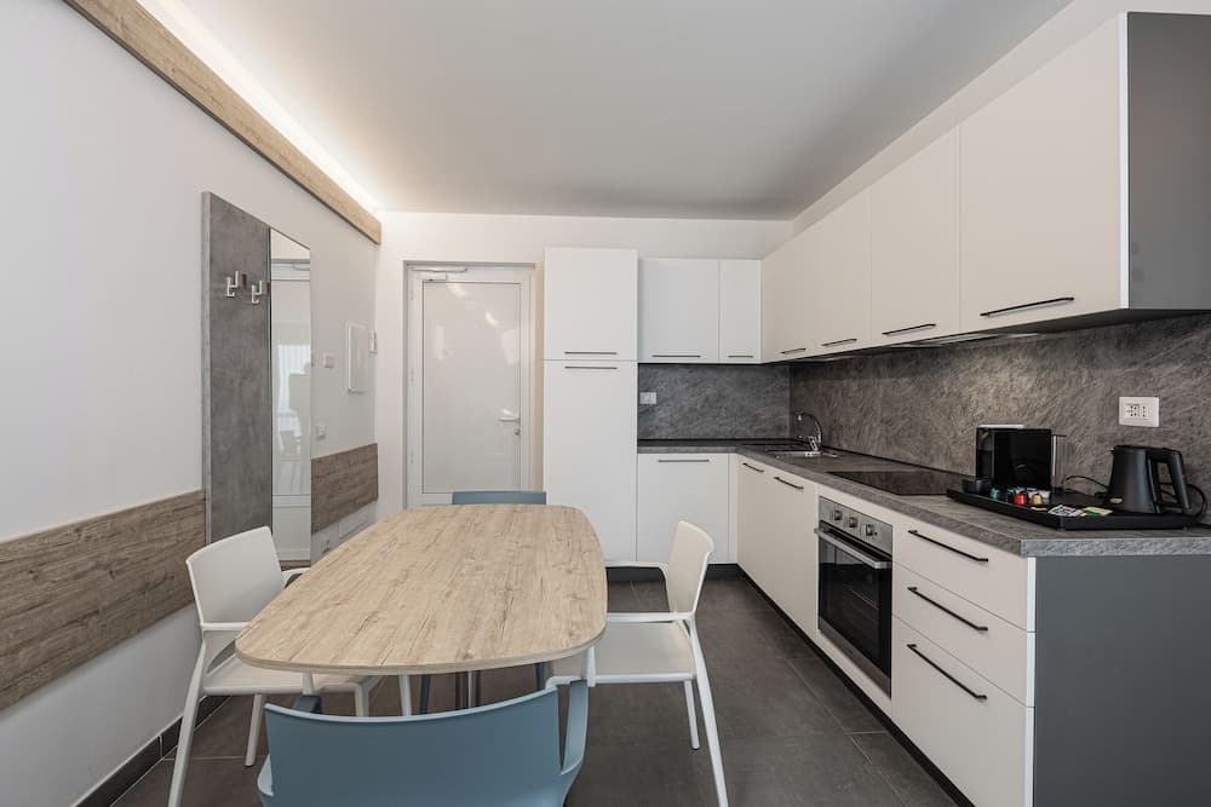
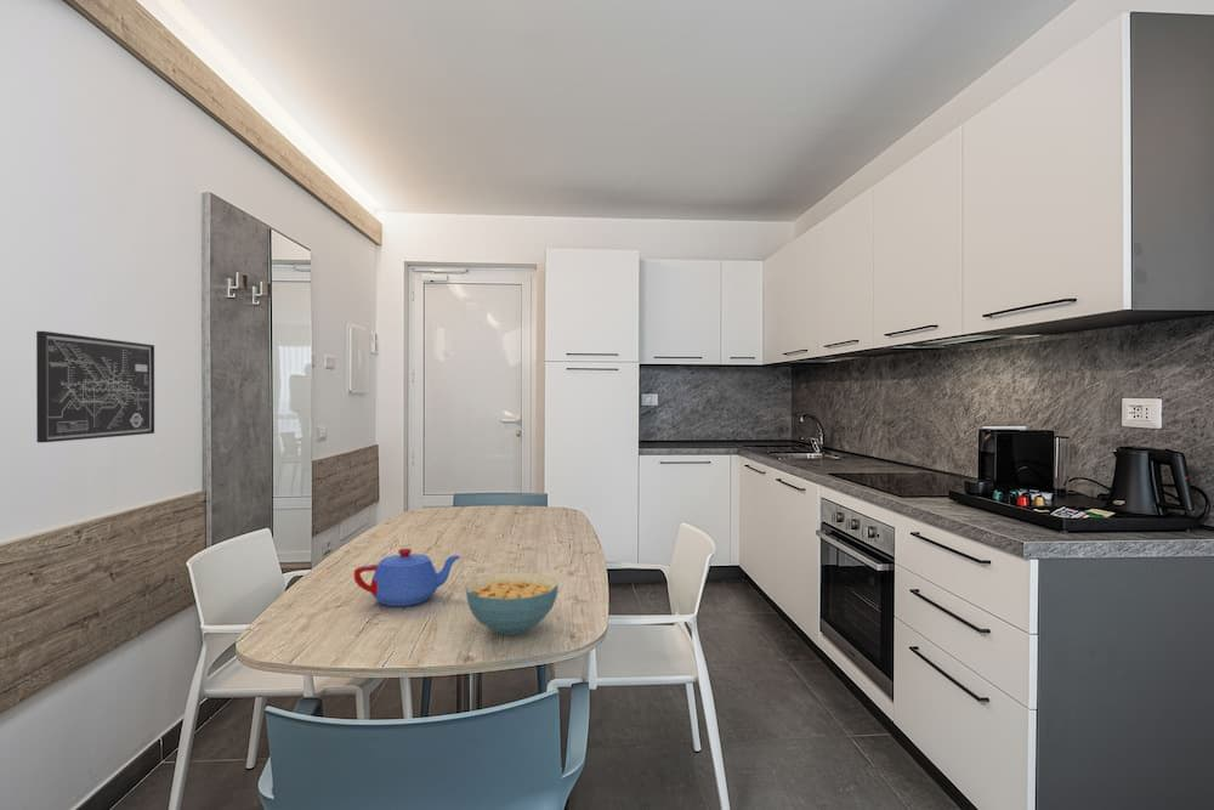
+ cereal bowl (511, 607)
+ teapot (408, 573)
+ wall art (102, 387)
